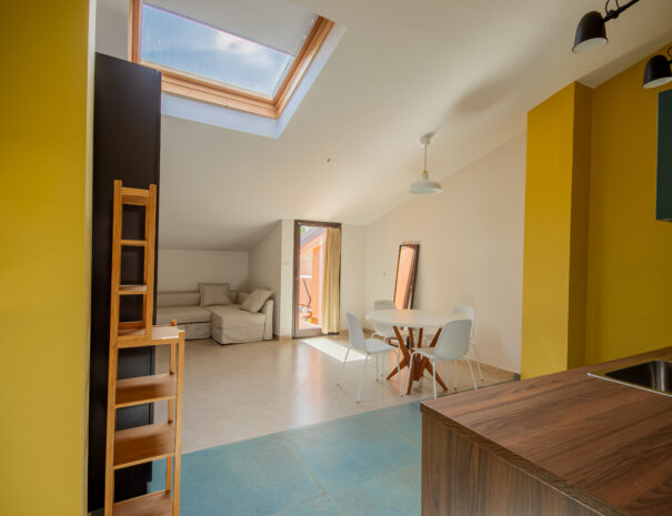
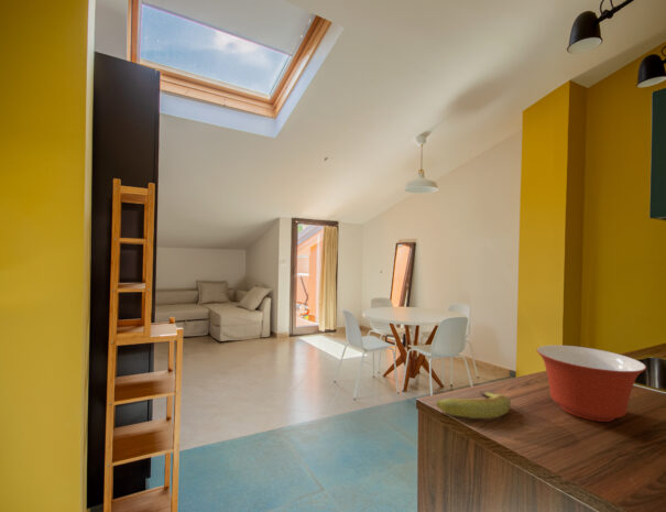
+ mixing bowl (586, 383)
+ banana (476, 400)
